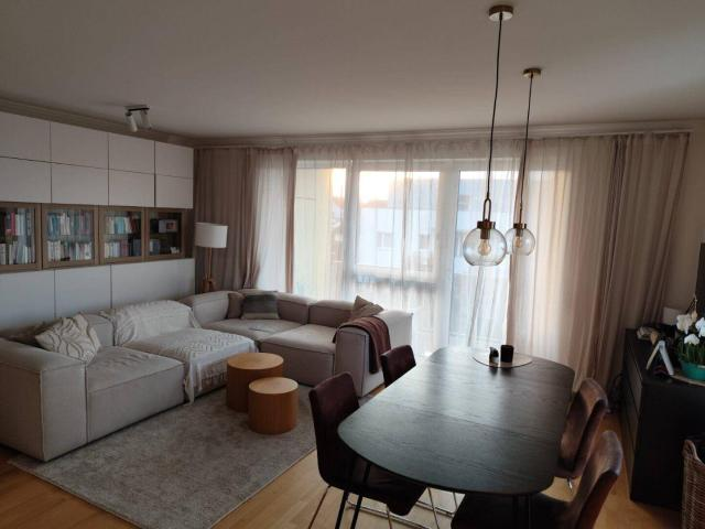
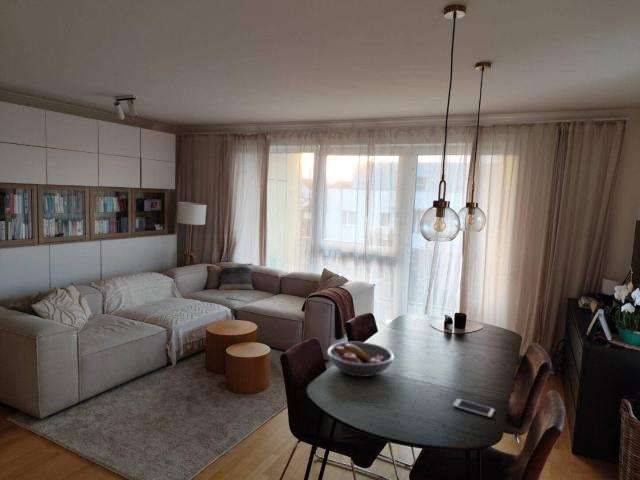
+ cell phone (473, 407)
+ fruit bowl (360, 359)
